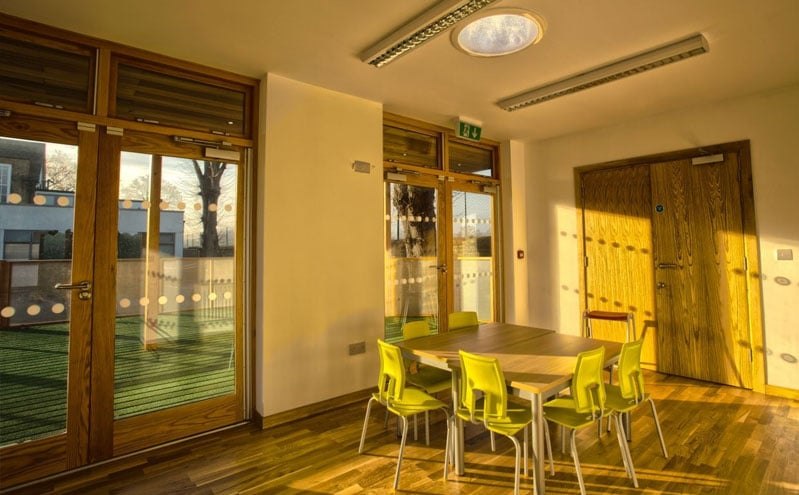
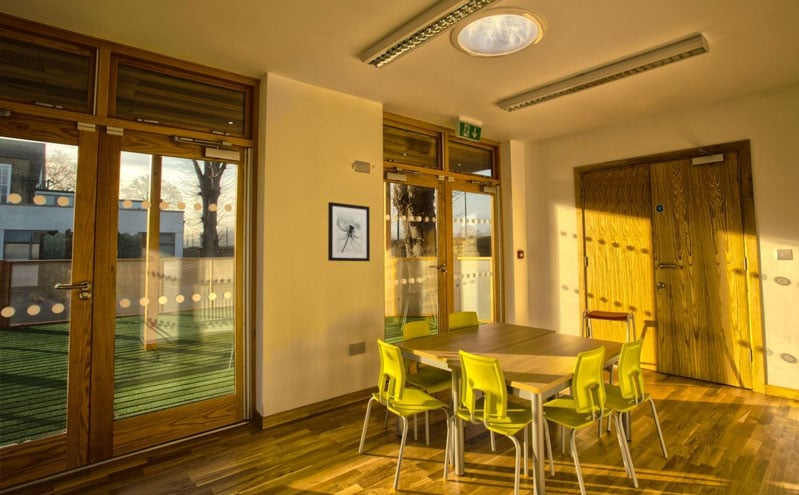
+ wall art (349, 232)
